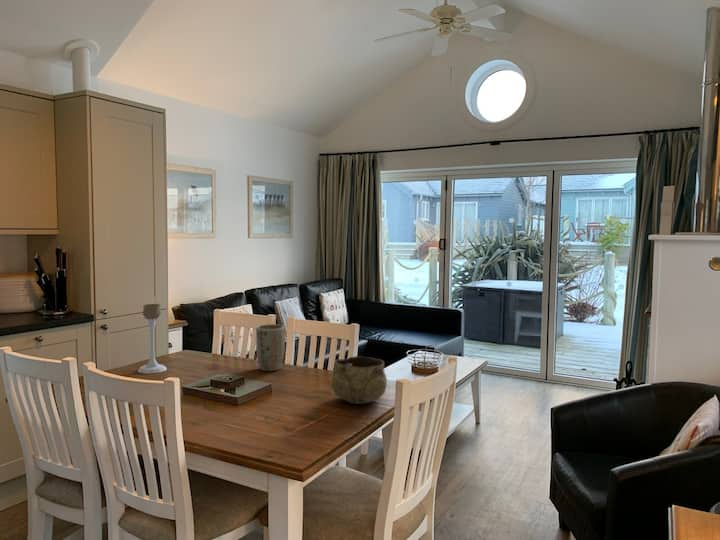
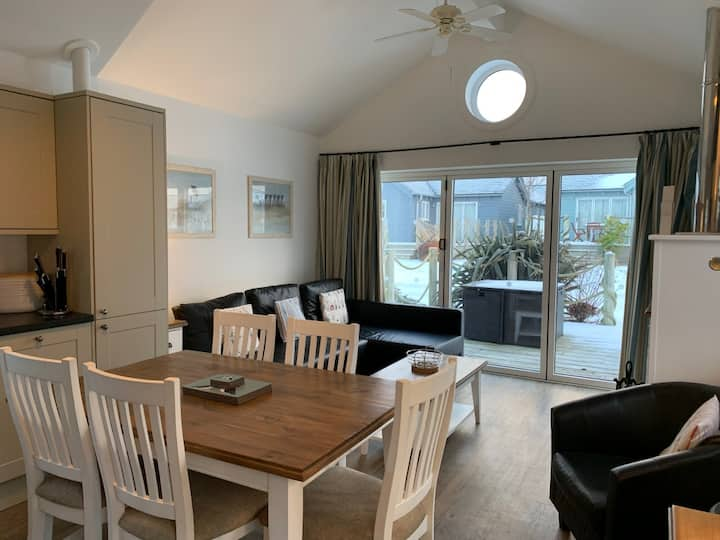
- plant pot (270, 347)
- decorative bowl (359, 380)
- candle holder (152, 337)
